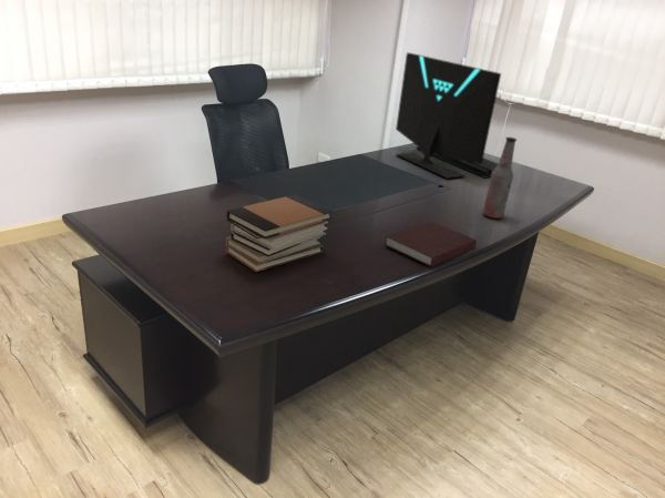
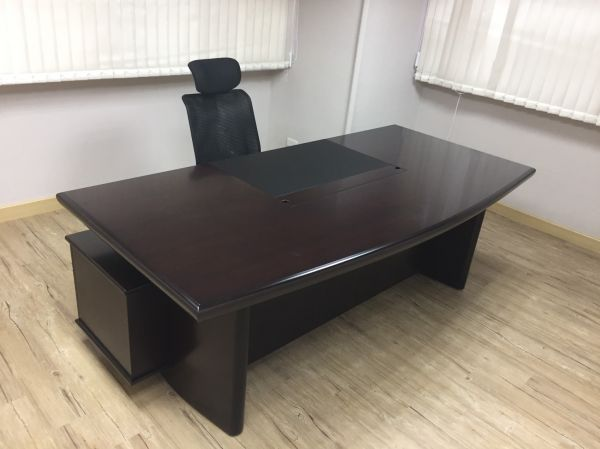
- bottle (501, 177)
- book stack (278, 231)
- notebook (431, 242)
- computer monitor (458, 114)
